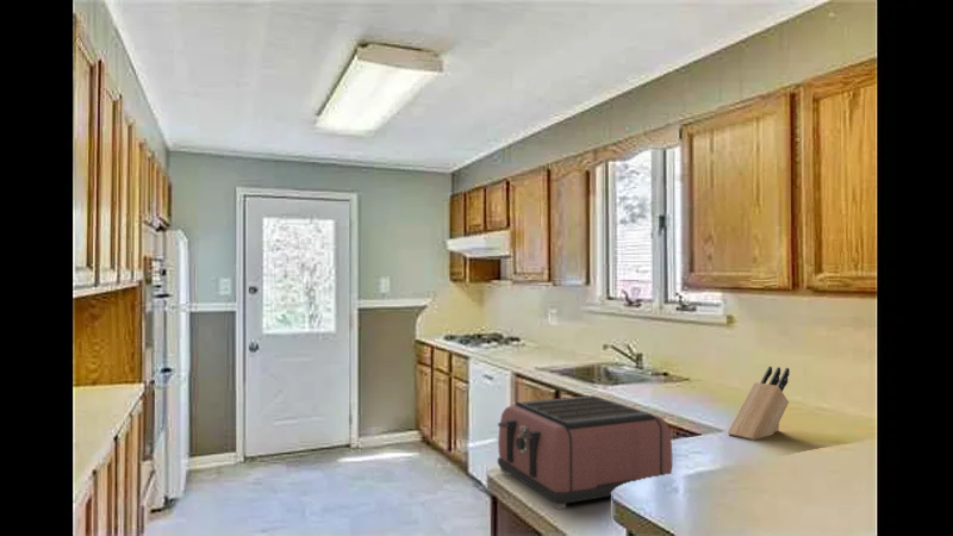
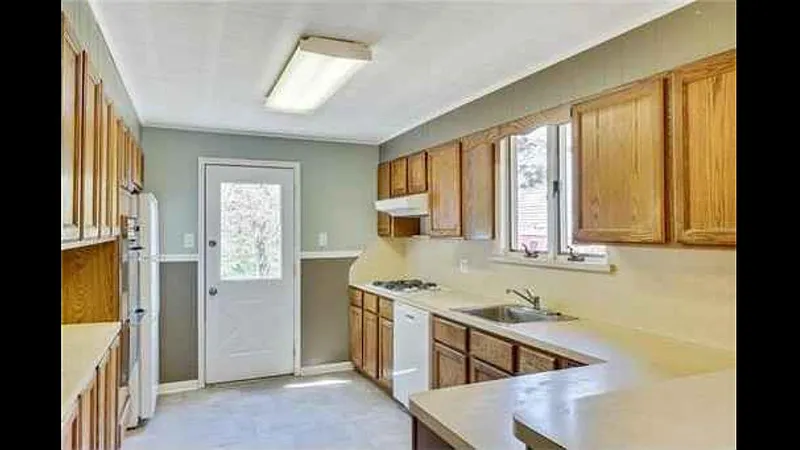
- knife block (761, 400)
- toaster (575, 444)
